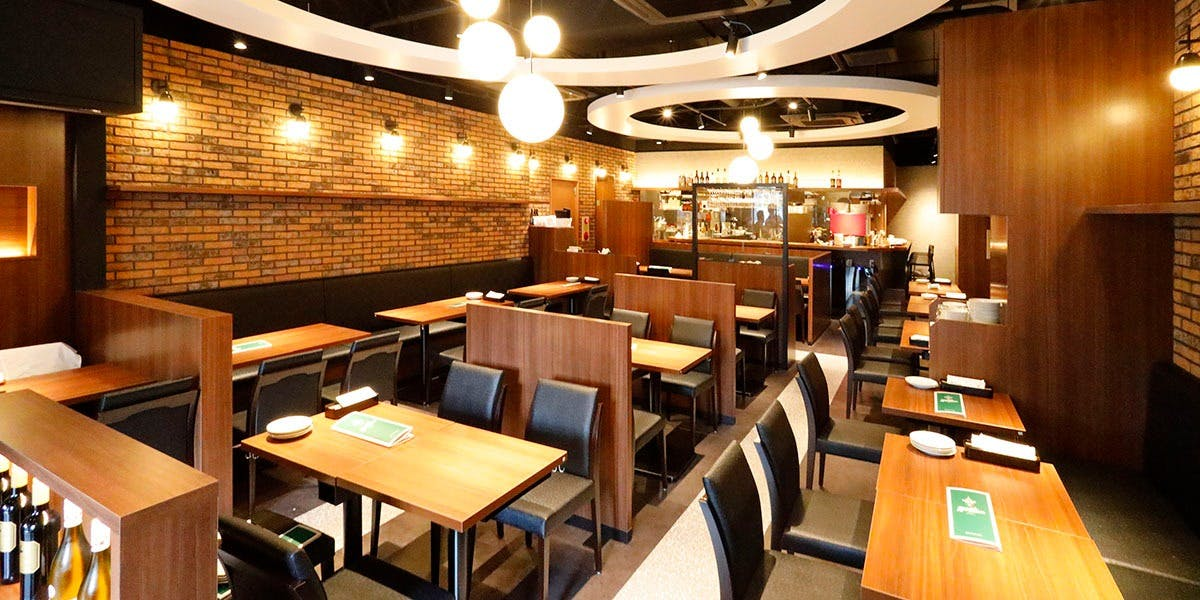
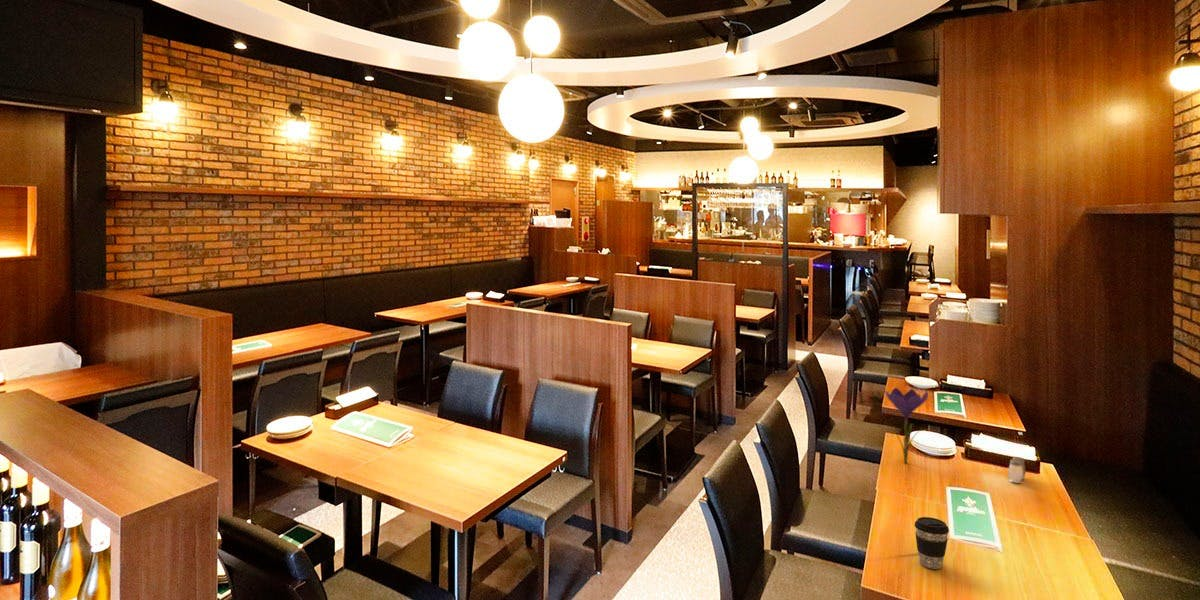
+ coffee cup (931, 543)
+ salt and pepper shaker (1016, 469)
+ flower (905, 427)
